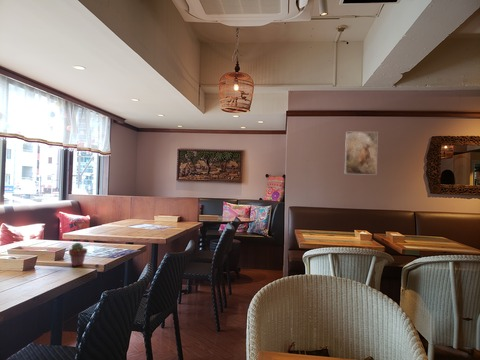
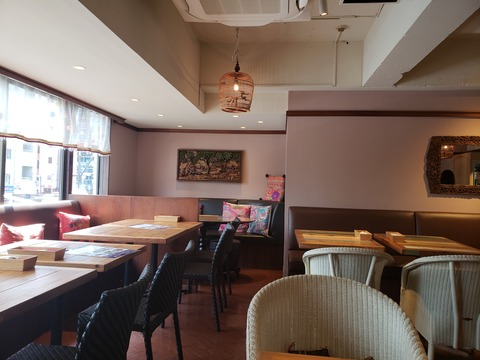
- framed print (361, 153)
- potted succulent (77, 253)
